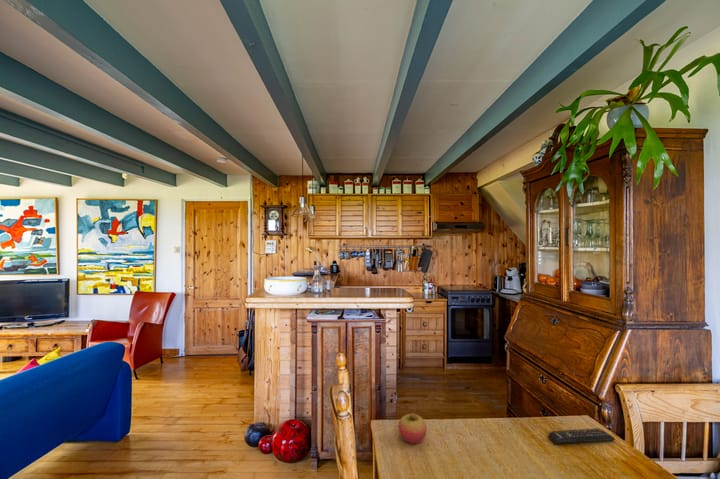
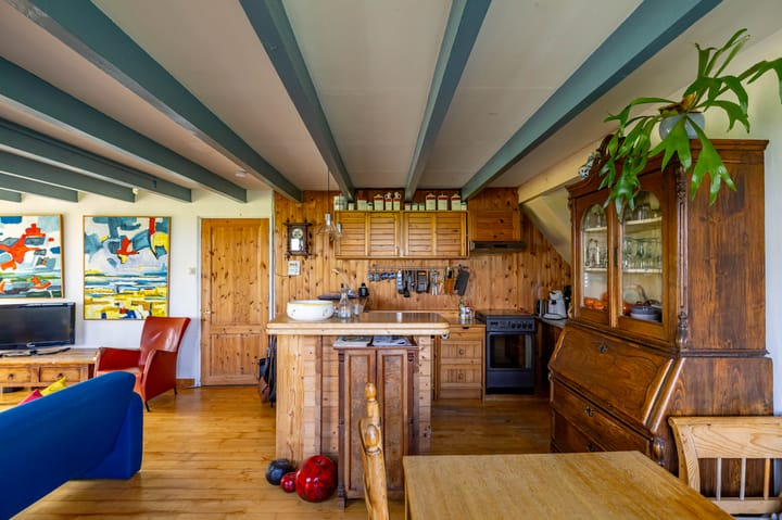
- fruit (412, 425)
- remote control (581, 436)
